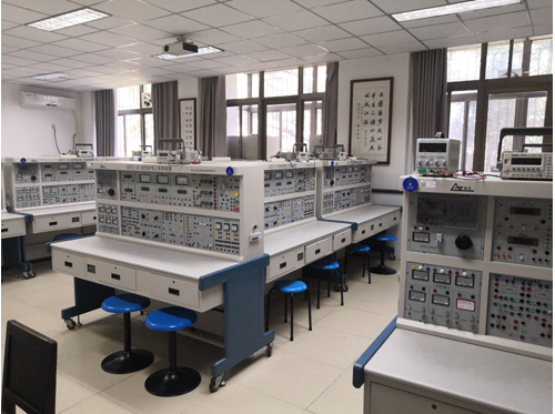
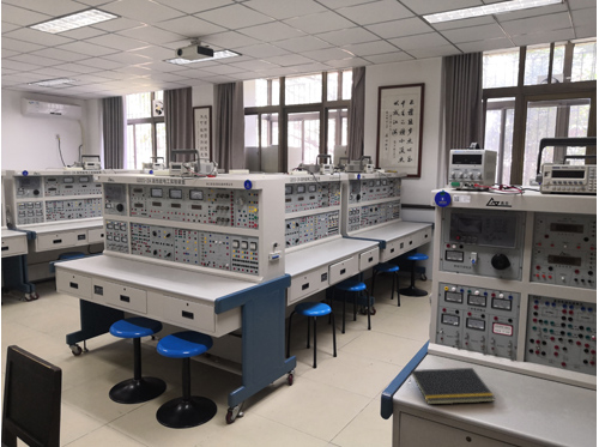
+ notepad (450, 385)
